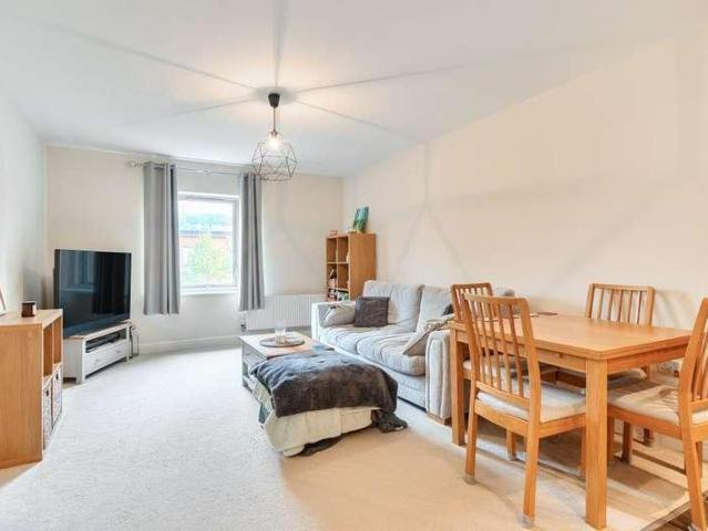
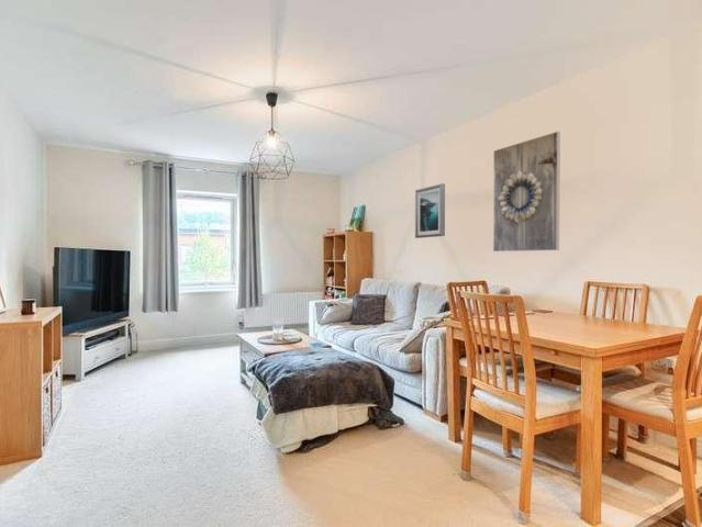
+ wall art (428, 212)
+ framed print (523, 197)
